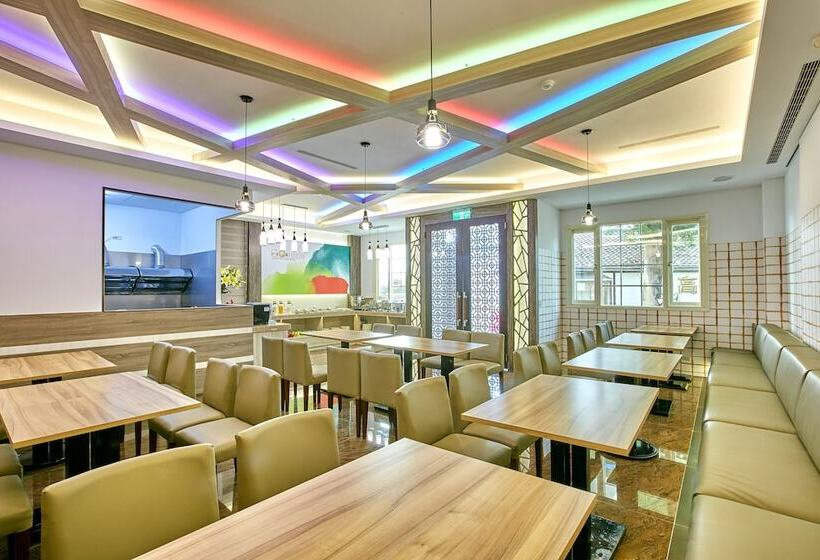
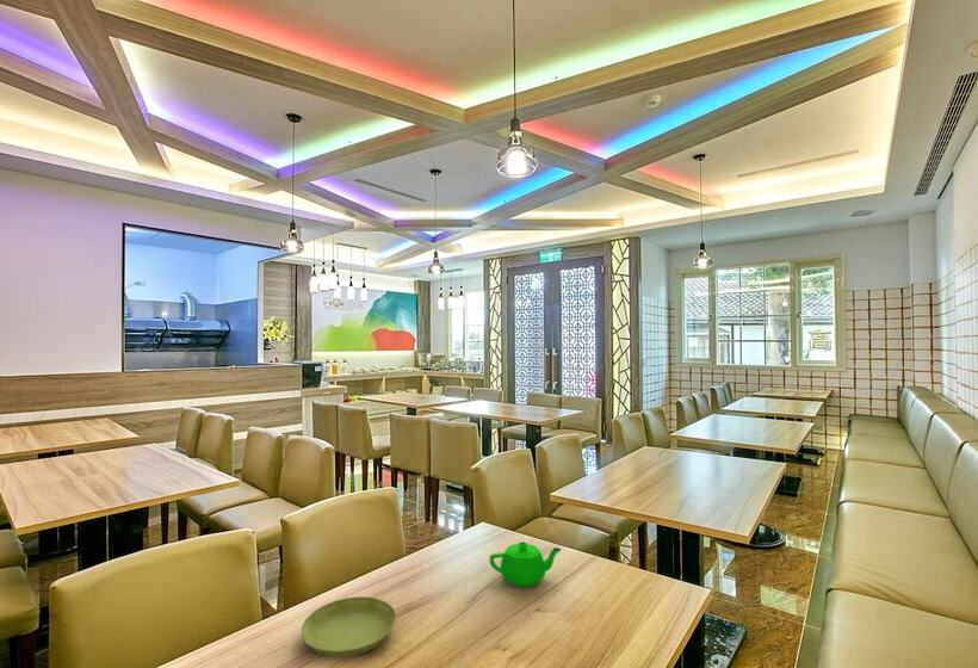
+ saucer (349, 627)
+ teapot (525, 561)
